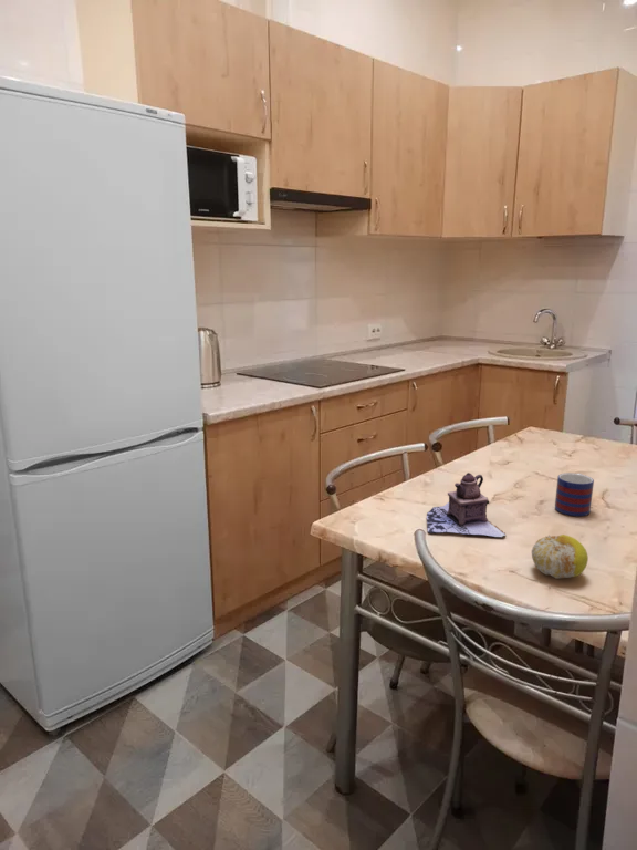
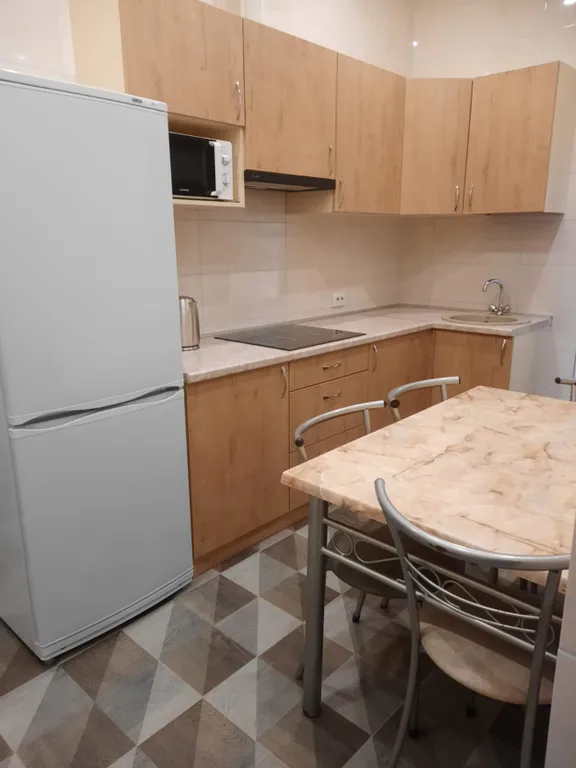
- fruit (558, 554)
- mug (575, 491)
- teapot (463, 496)
